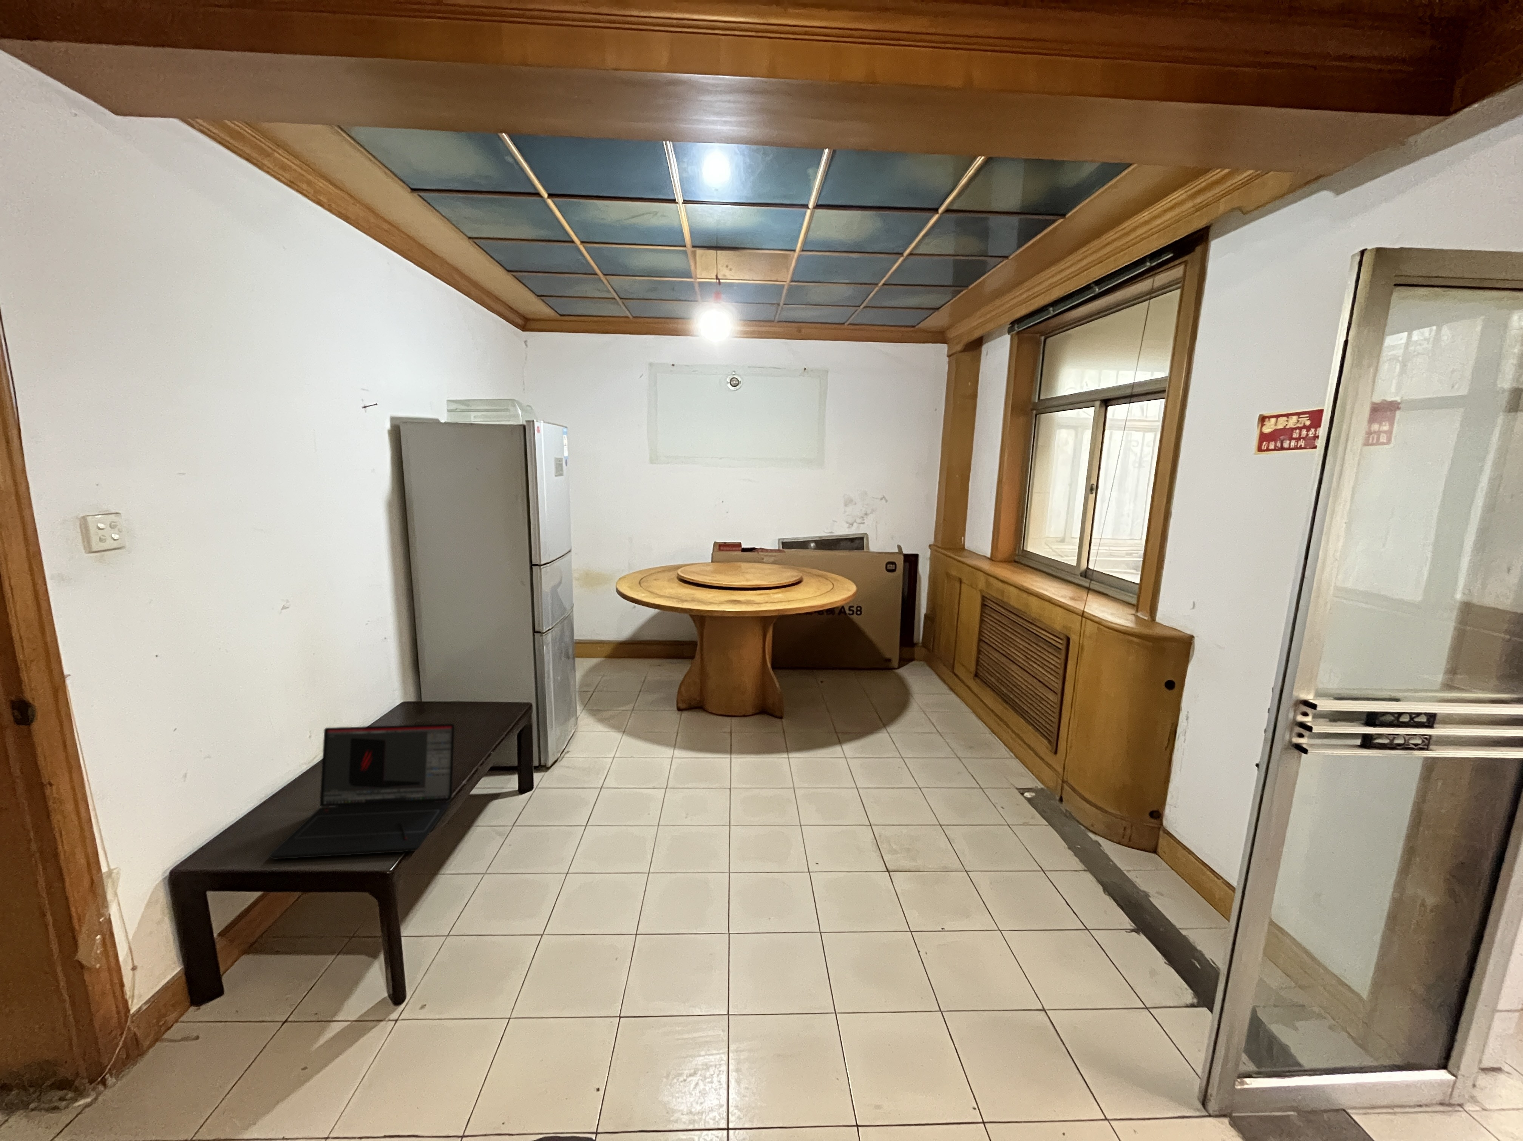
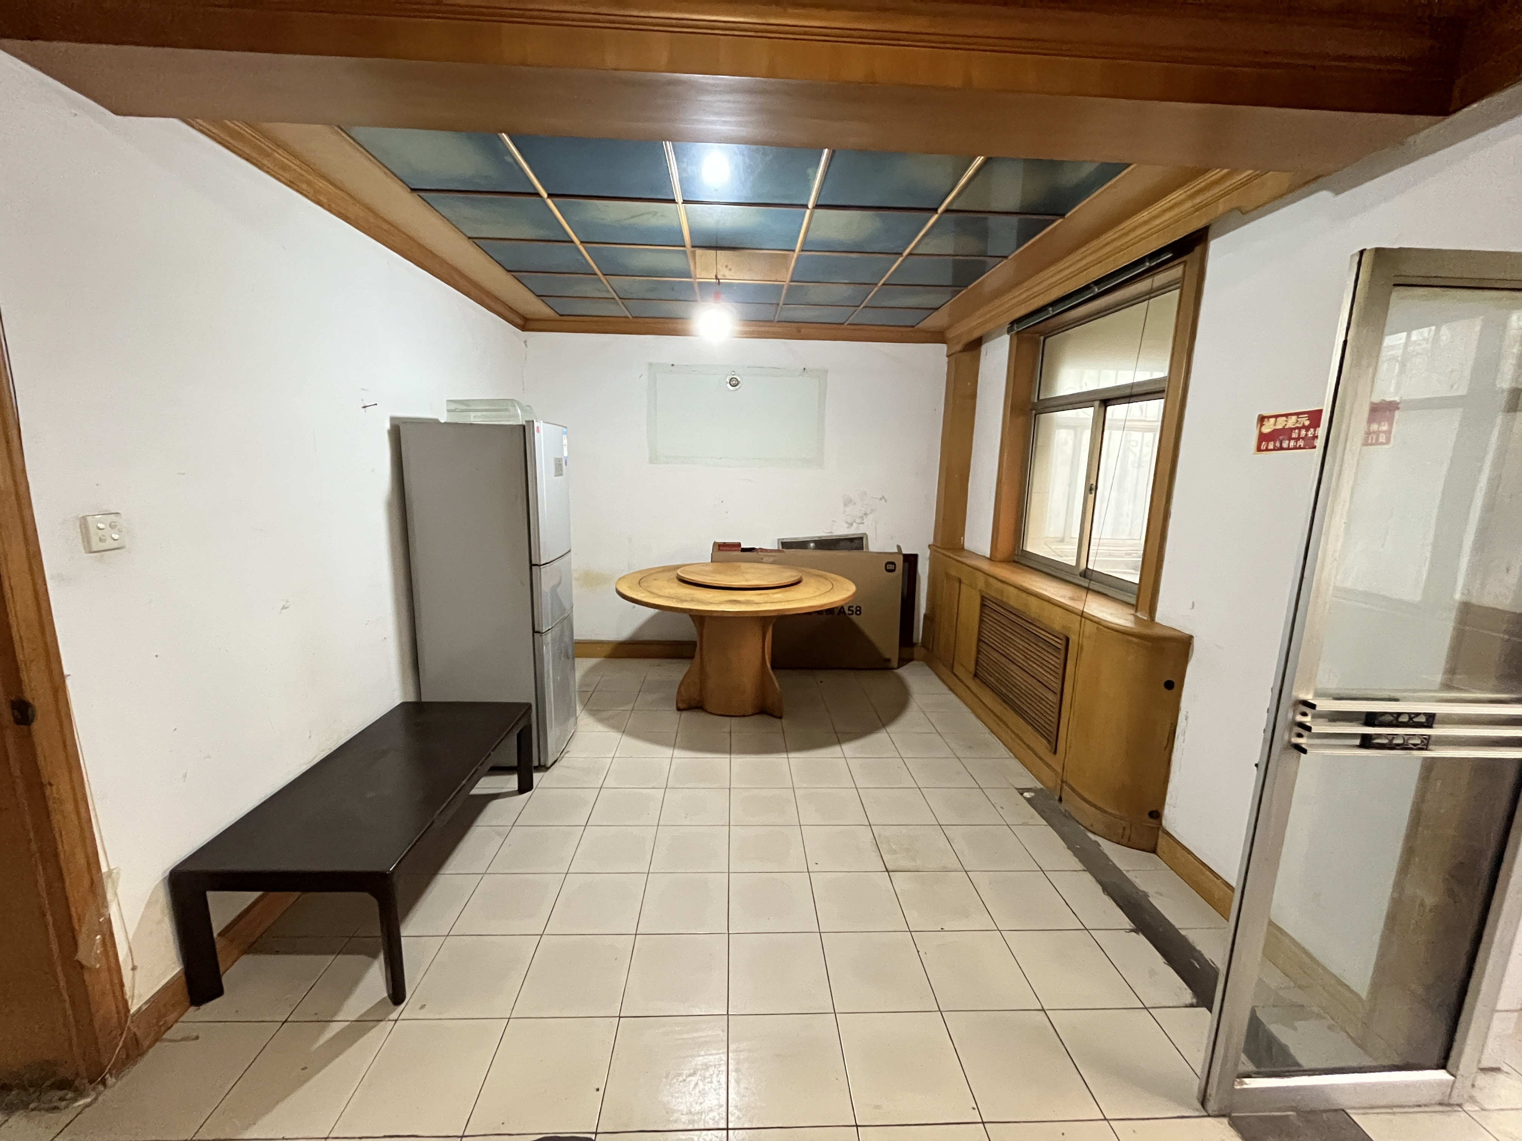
- laptop (369, 786)
